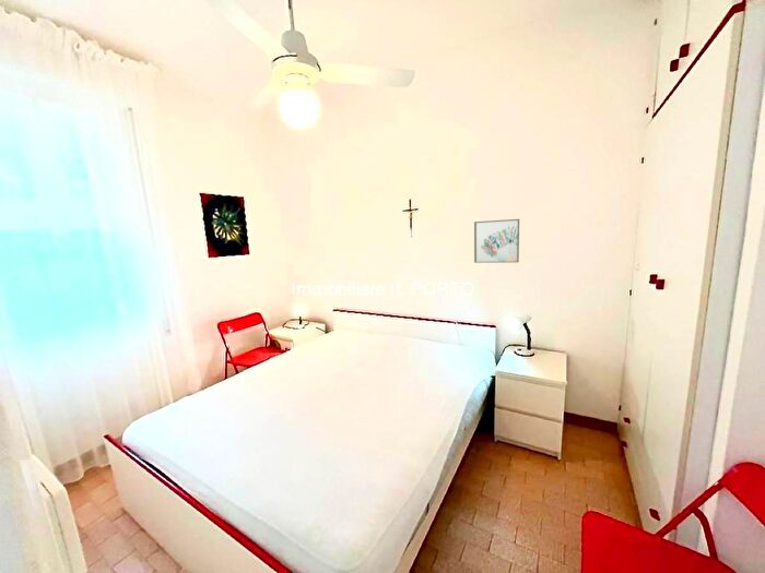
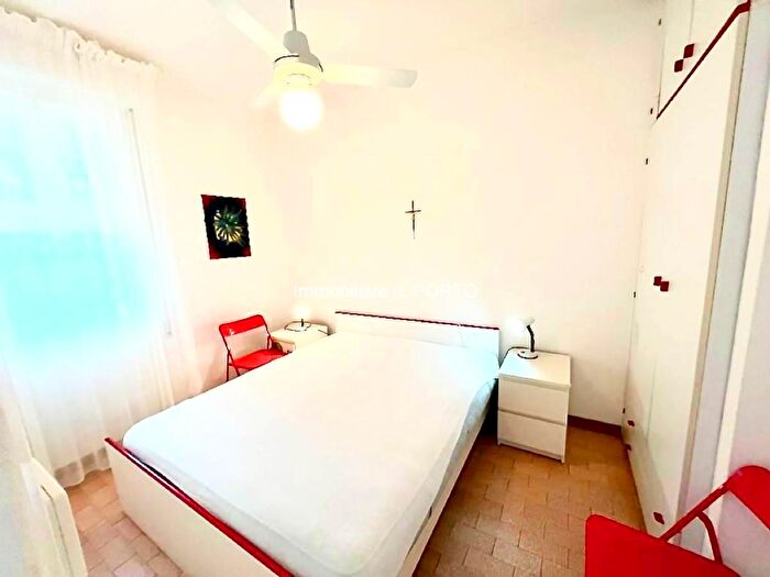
- wall art (496, 241)
